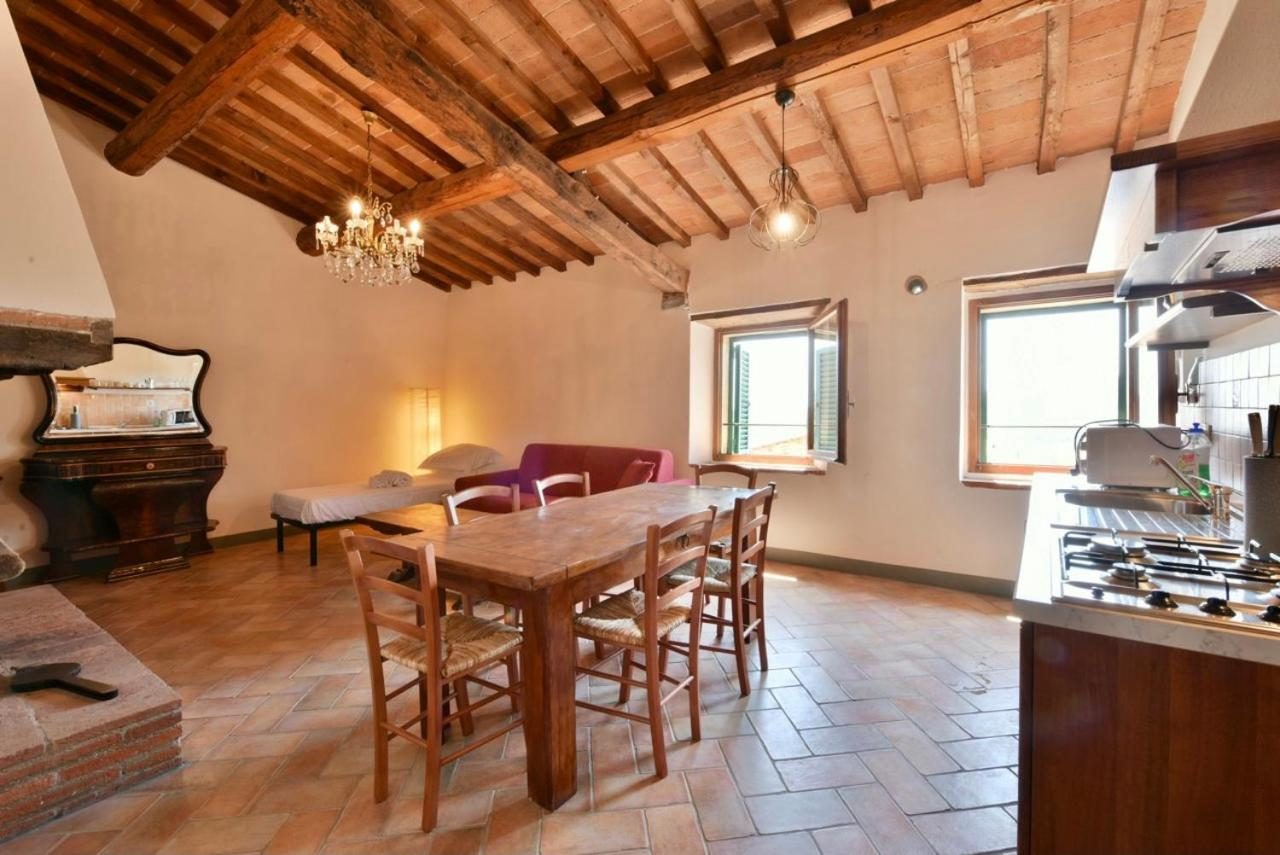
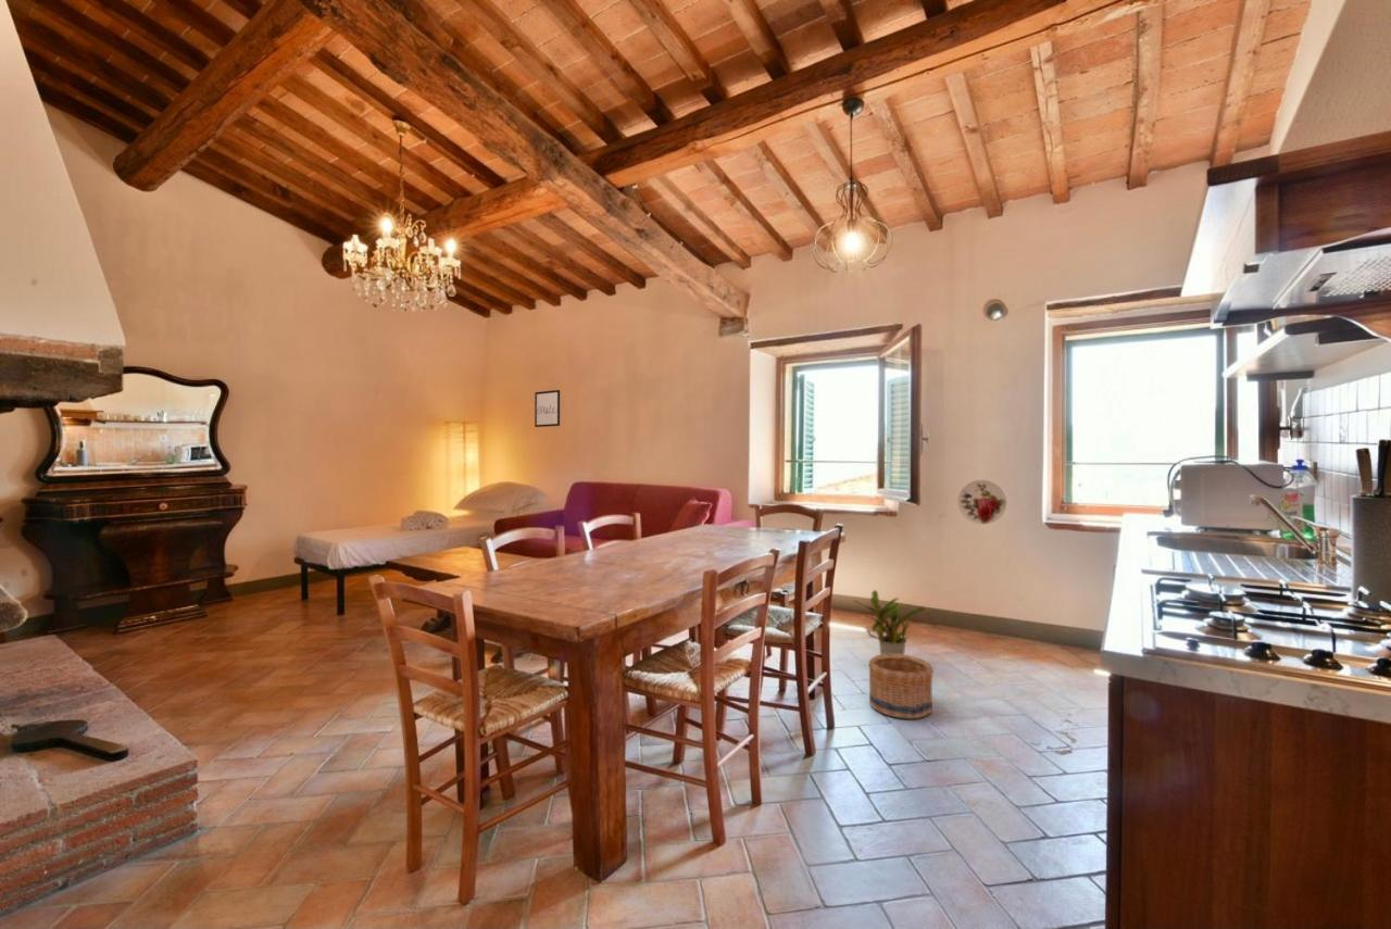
+ potted plant (886, 630)
+ wall art (547, 409)
+ decorative plate (981, 502)
+ basket (900, 685)
